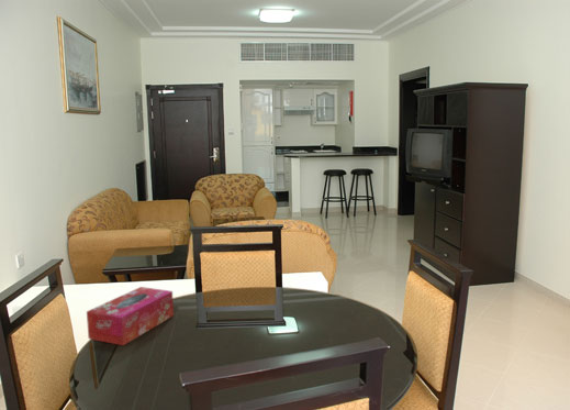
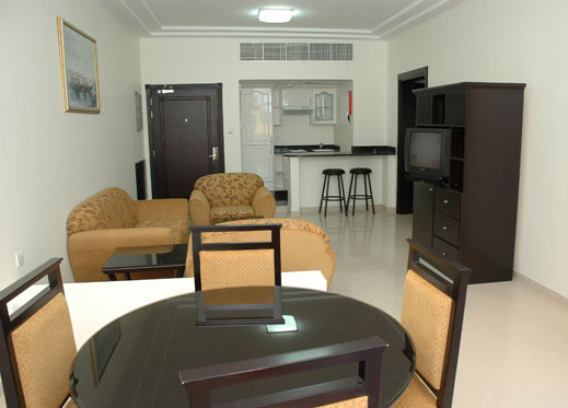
- tissue box (132, 313)
